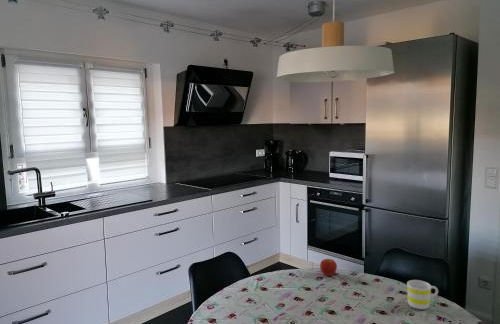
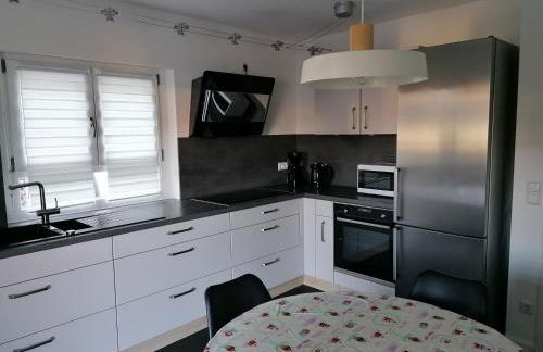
- mug (422, 294)
- apple (328, 267)
